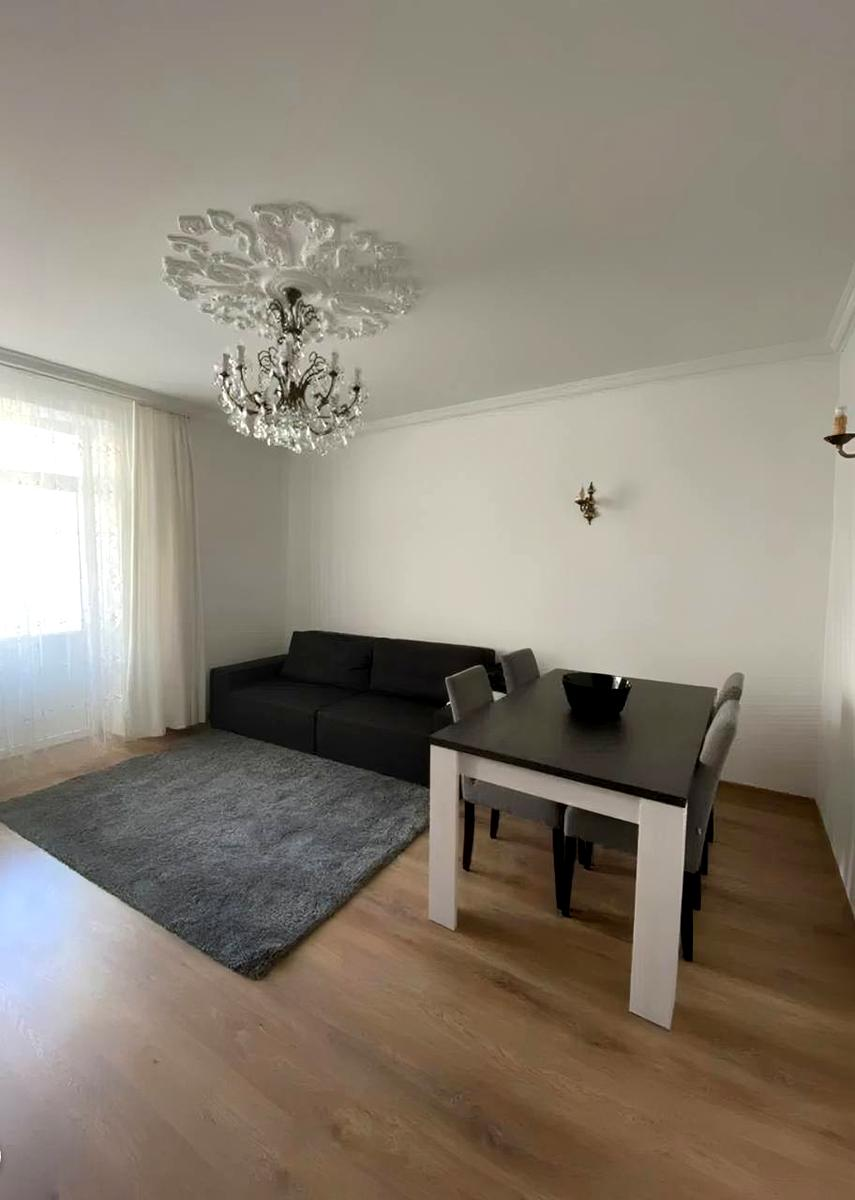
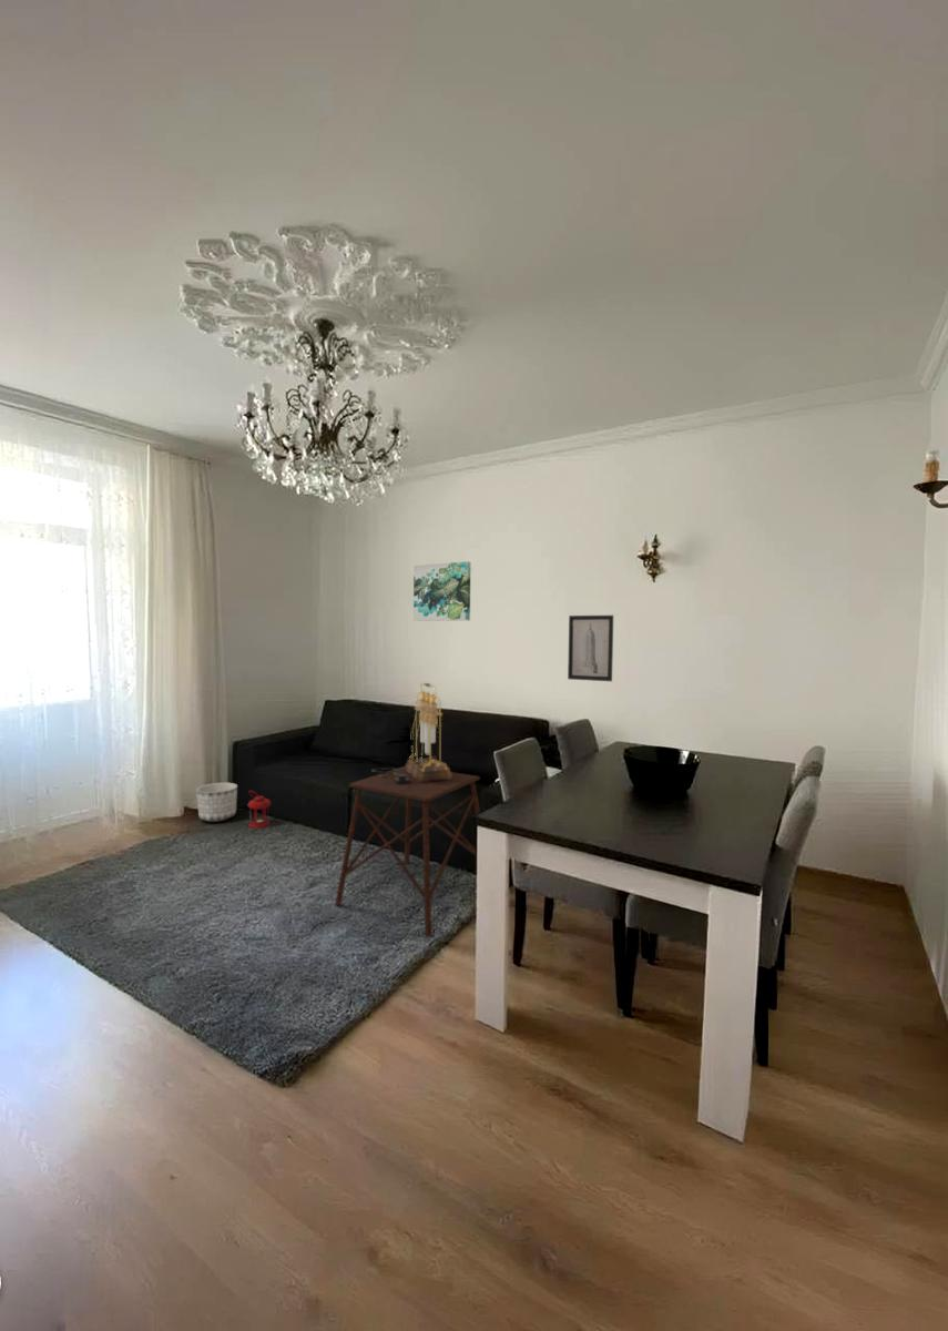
+ wall art (441, 592)
+ table lamp (411, 729)
+ side table (416, 837)
+ lantern (258, 806)
+ planter (217, 802)
+ wall art (590, 648)
